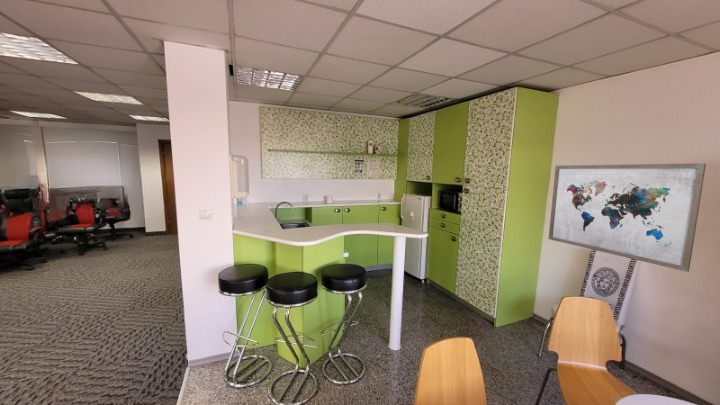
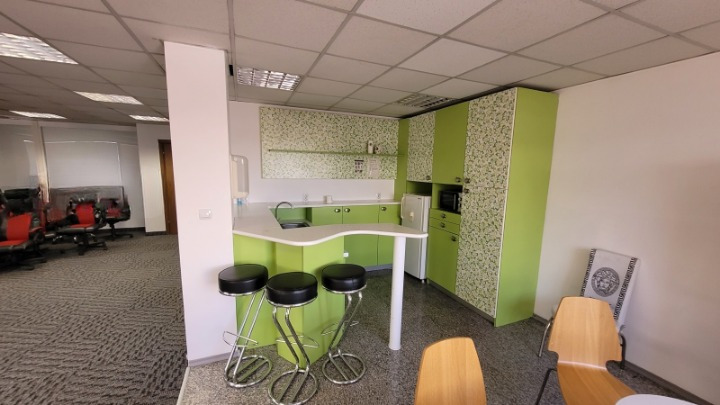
- wall art (610, 209)
